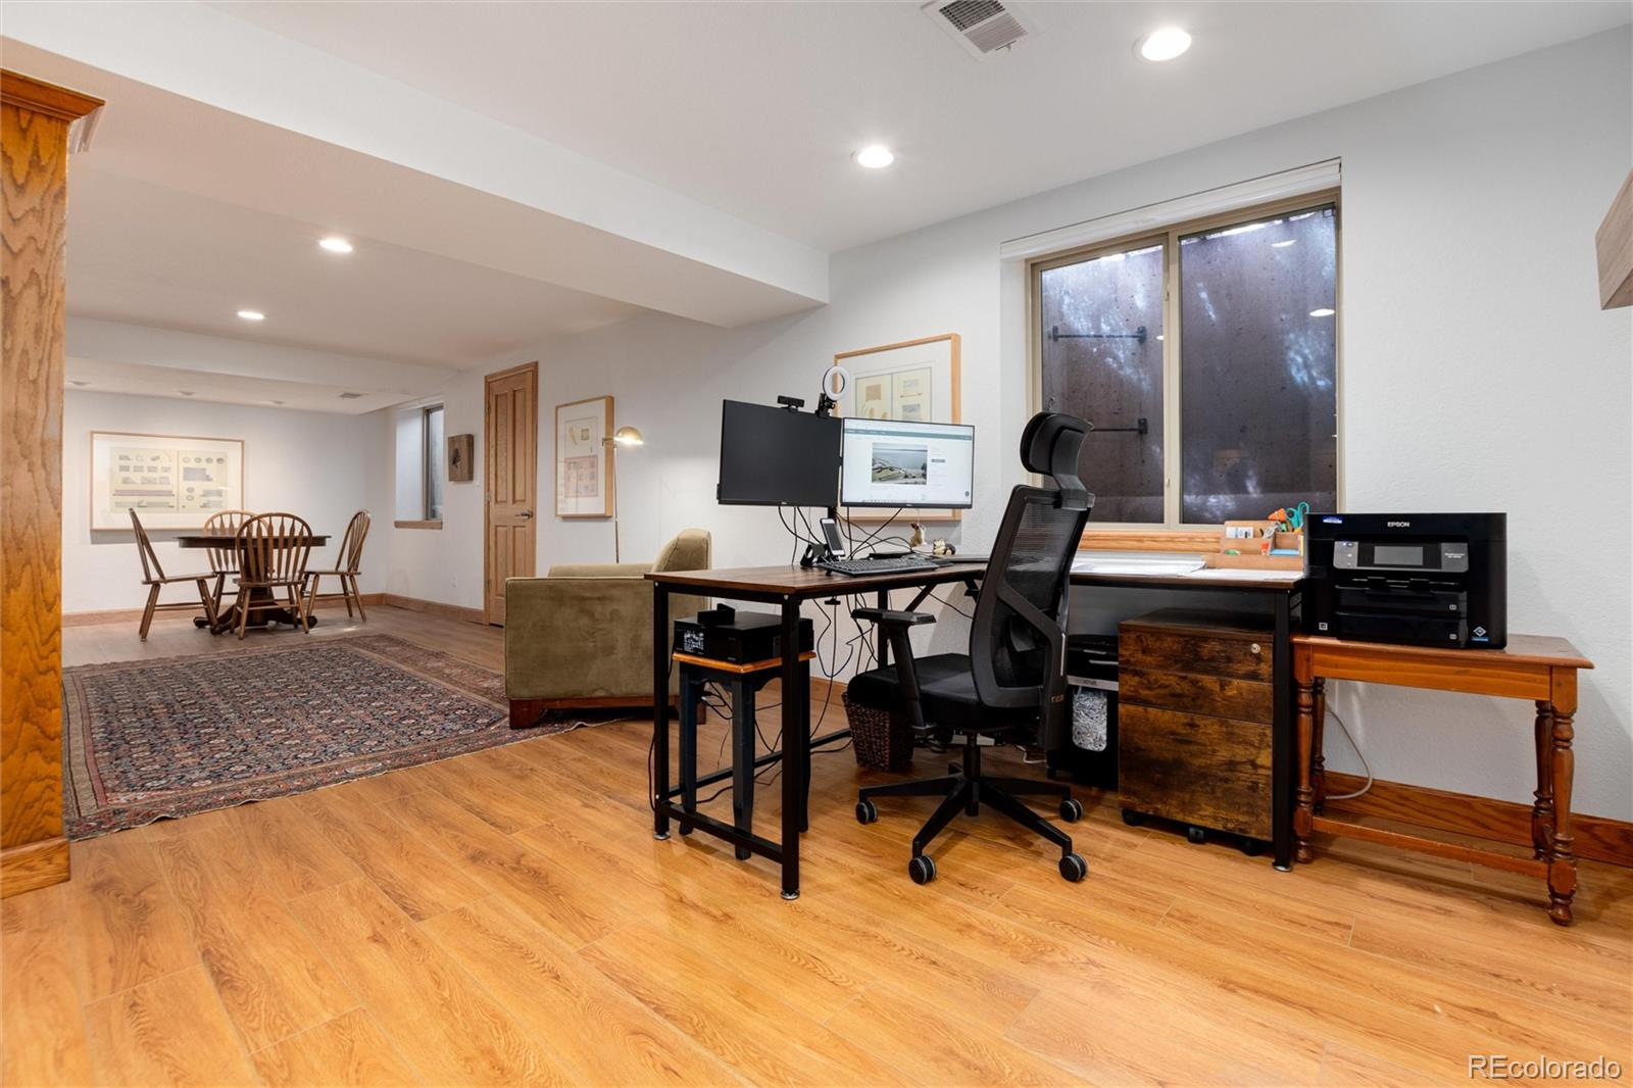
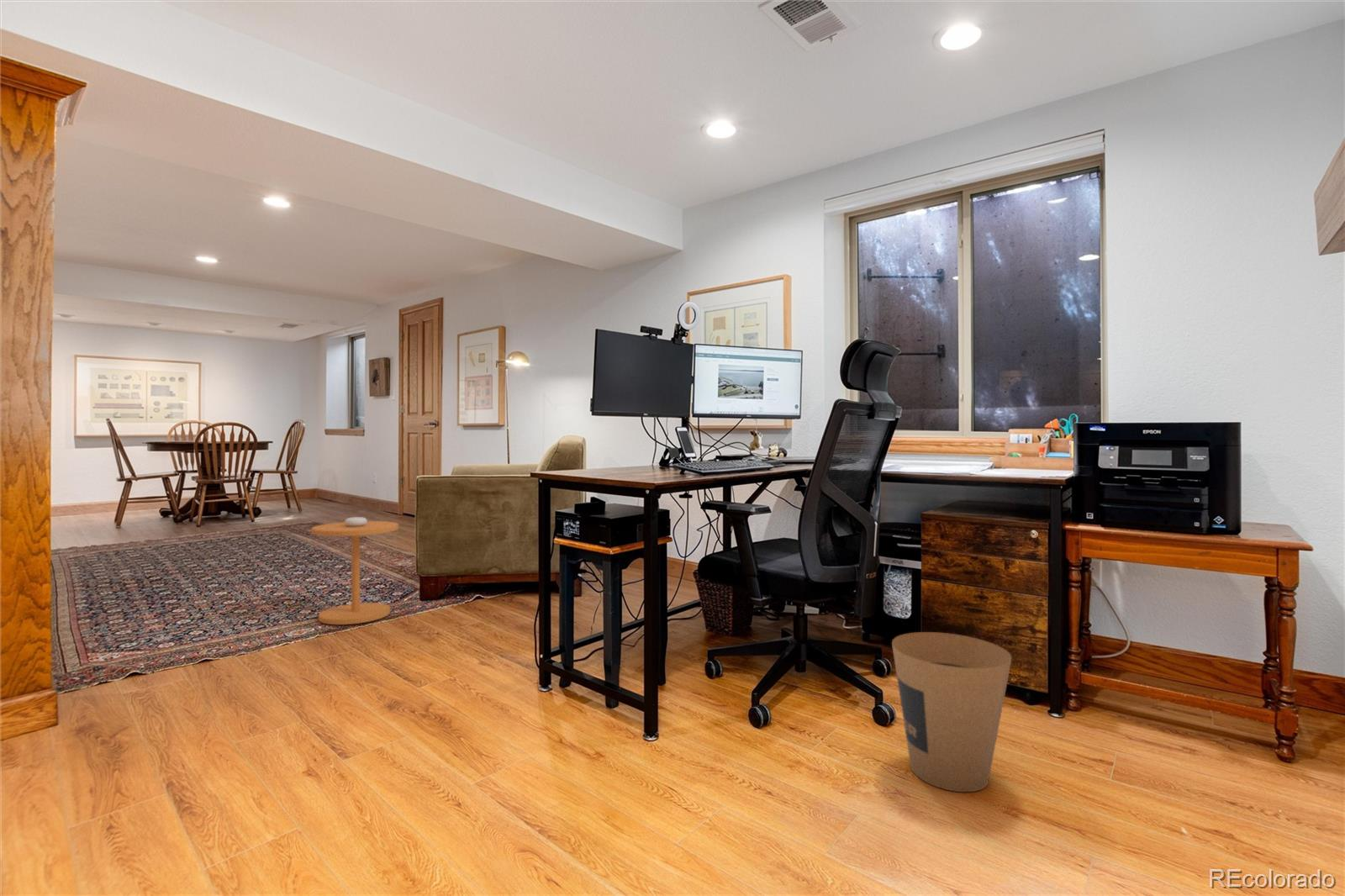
+ side table (356, 567)
+ trash can (949, 710)
